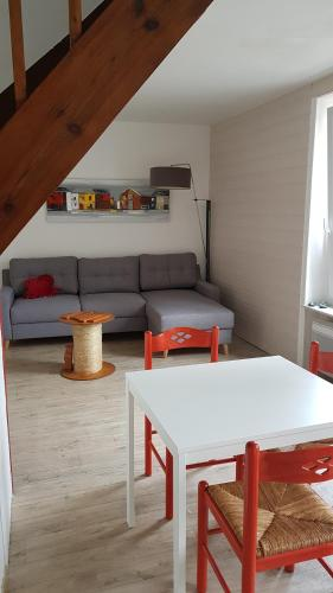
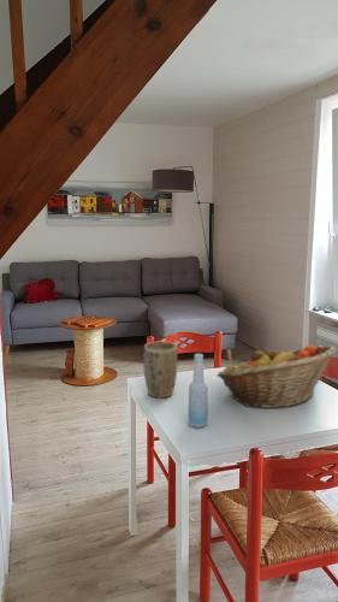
+ fruit basket (277, 370)
+ plant pot (160, 370)
+ bottle (197, 389)
